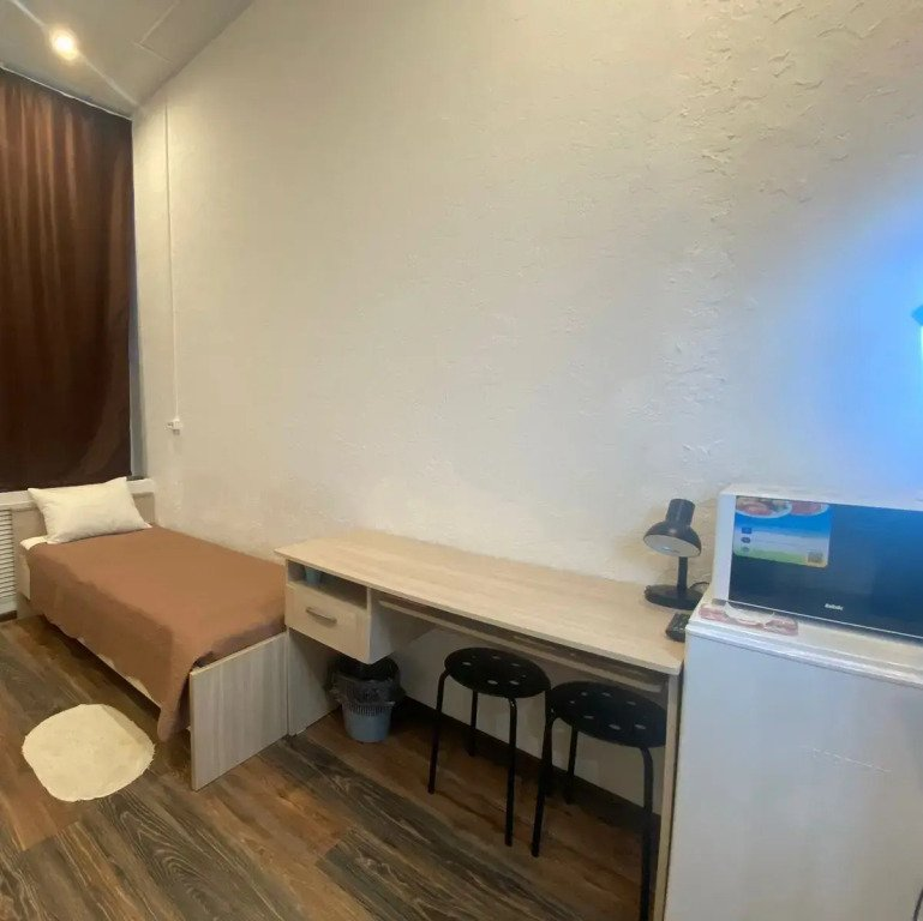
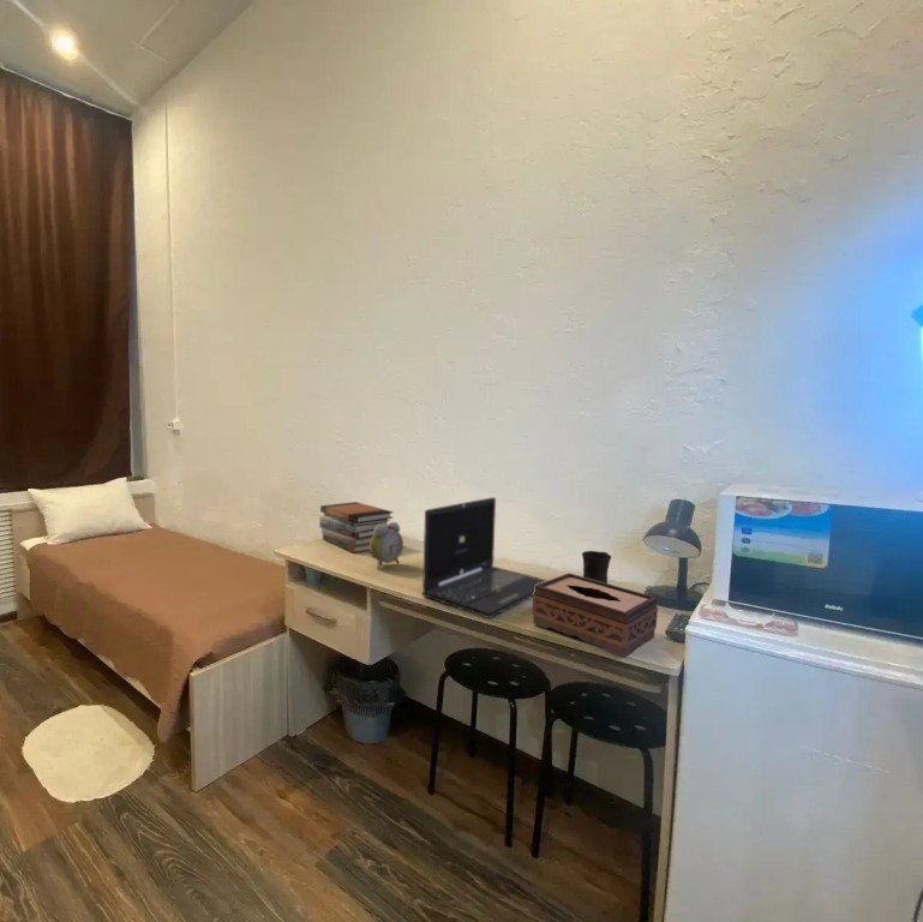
+ laptop (491, 550)
+ book stack (354, 525)
+ tissue box (593, 610)
+ mug (594, 573)
+ alarm clock (384, 544)
